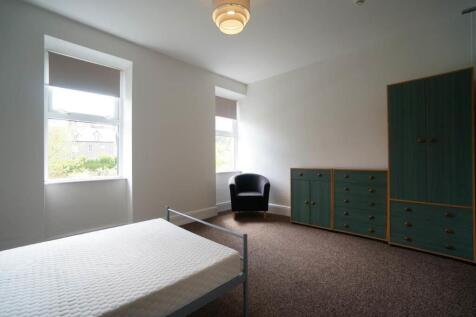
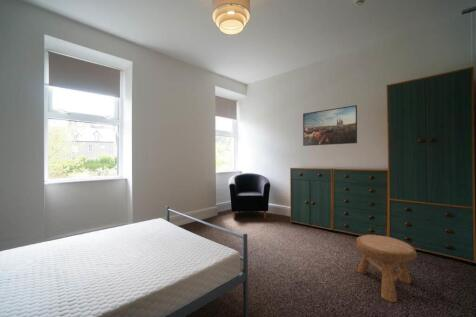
+ stool (385, 264)
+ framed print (327, 127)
